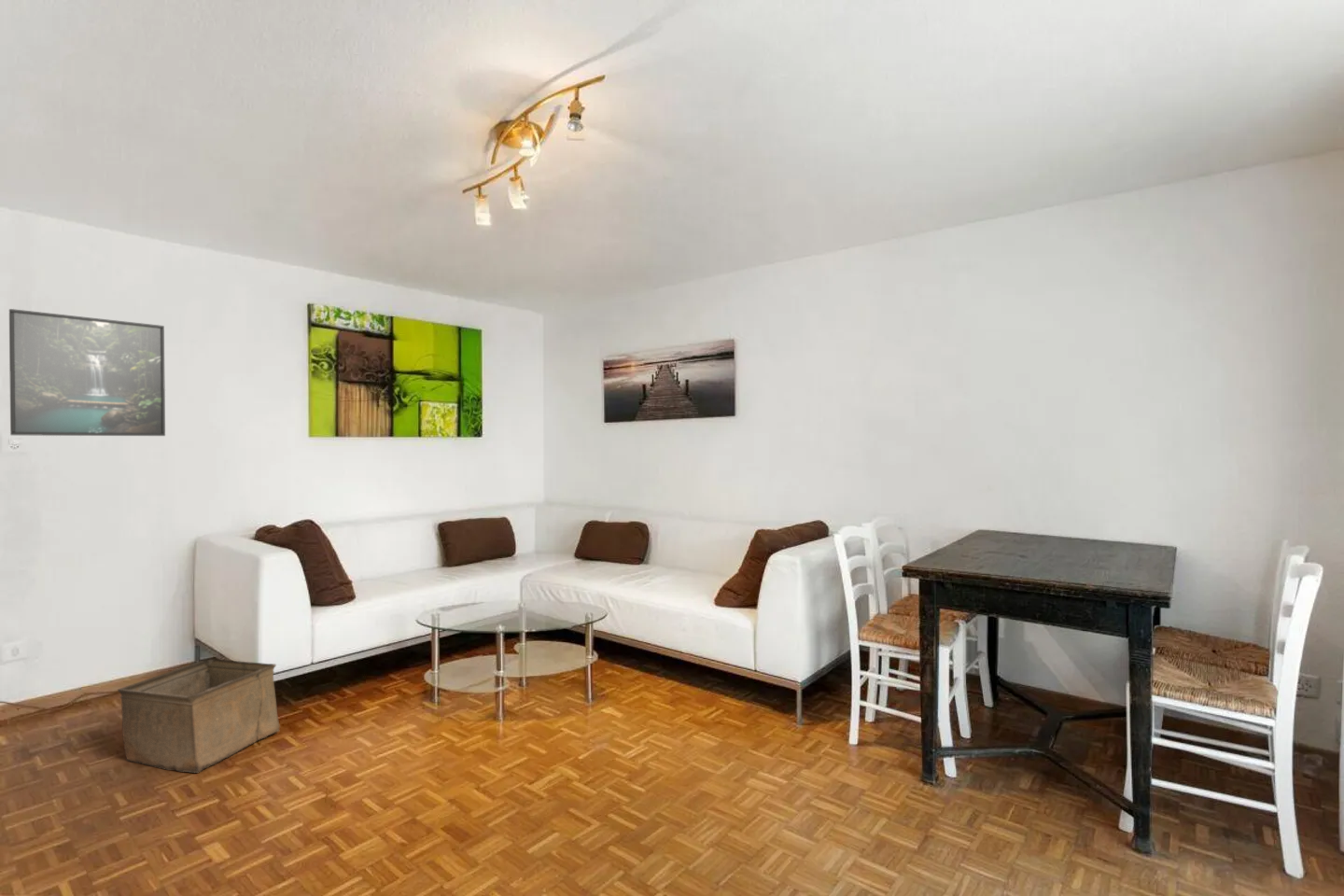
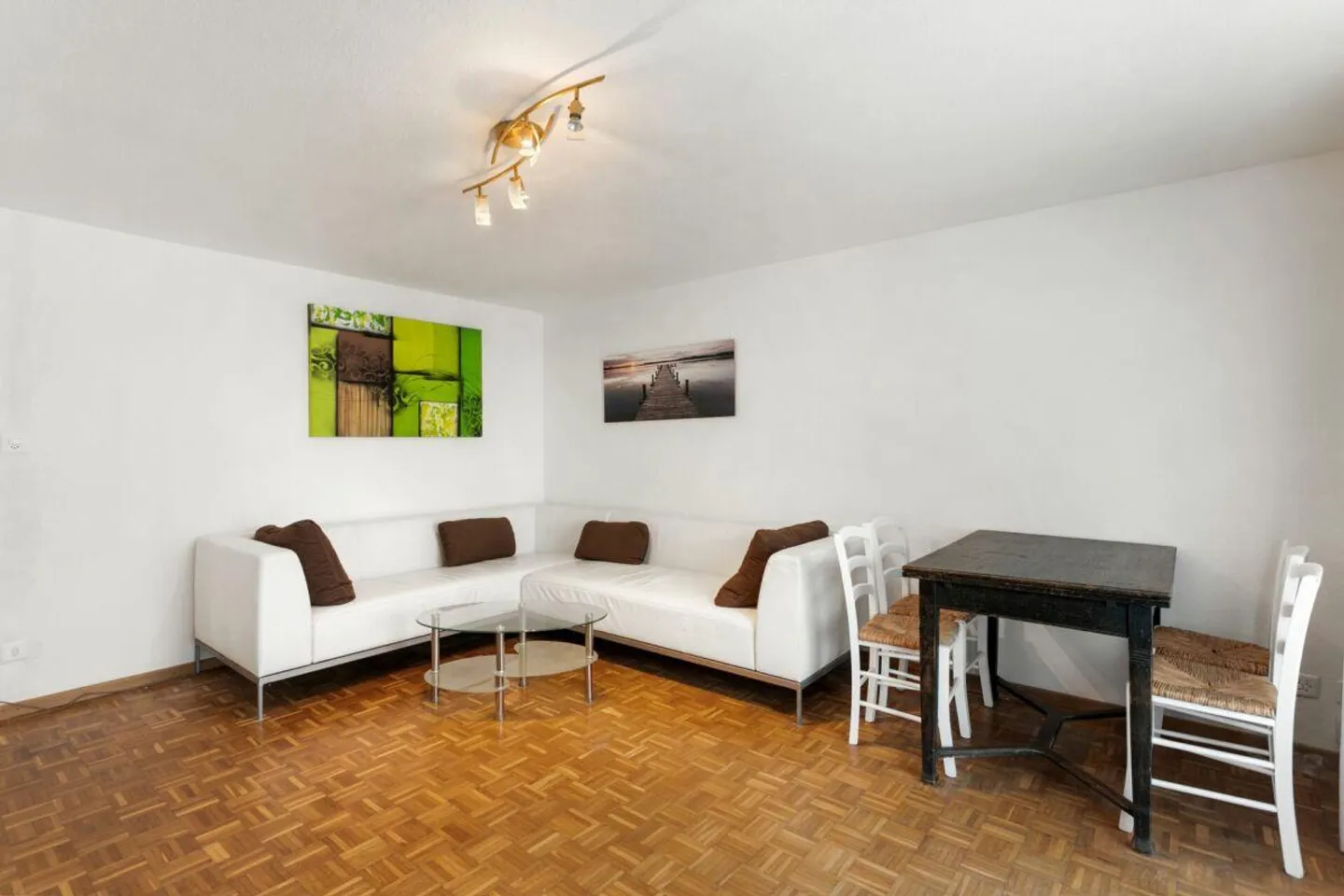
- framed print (92, 376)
- storage bin (203, 710)
